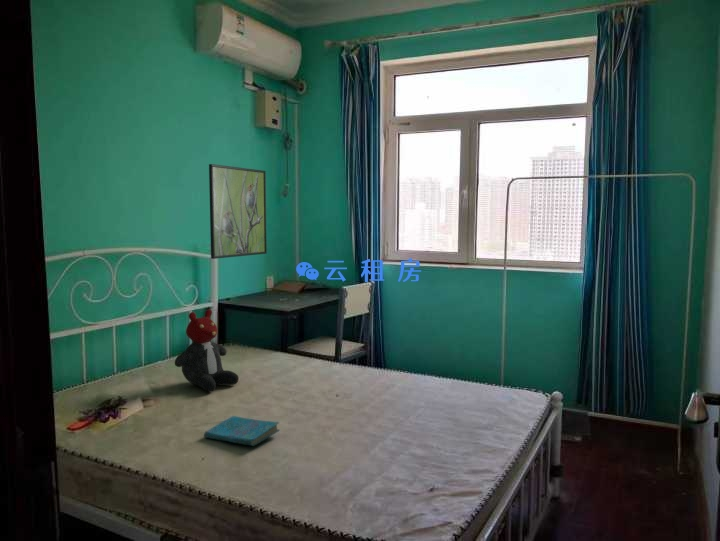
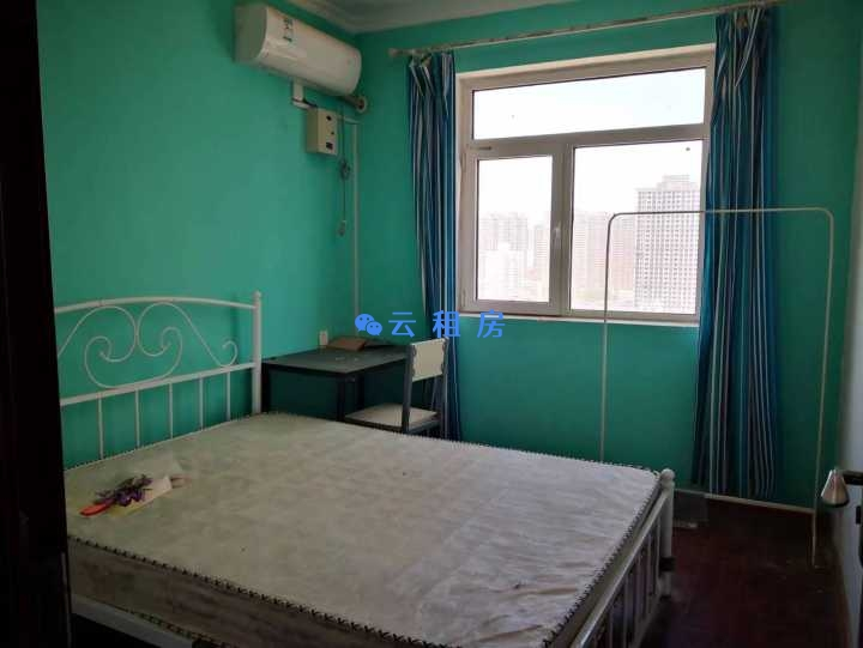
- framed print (239, 212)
- cover (242, 429)
- teddy bear (208, 348)
